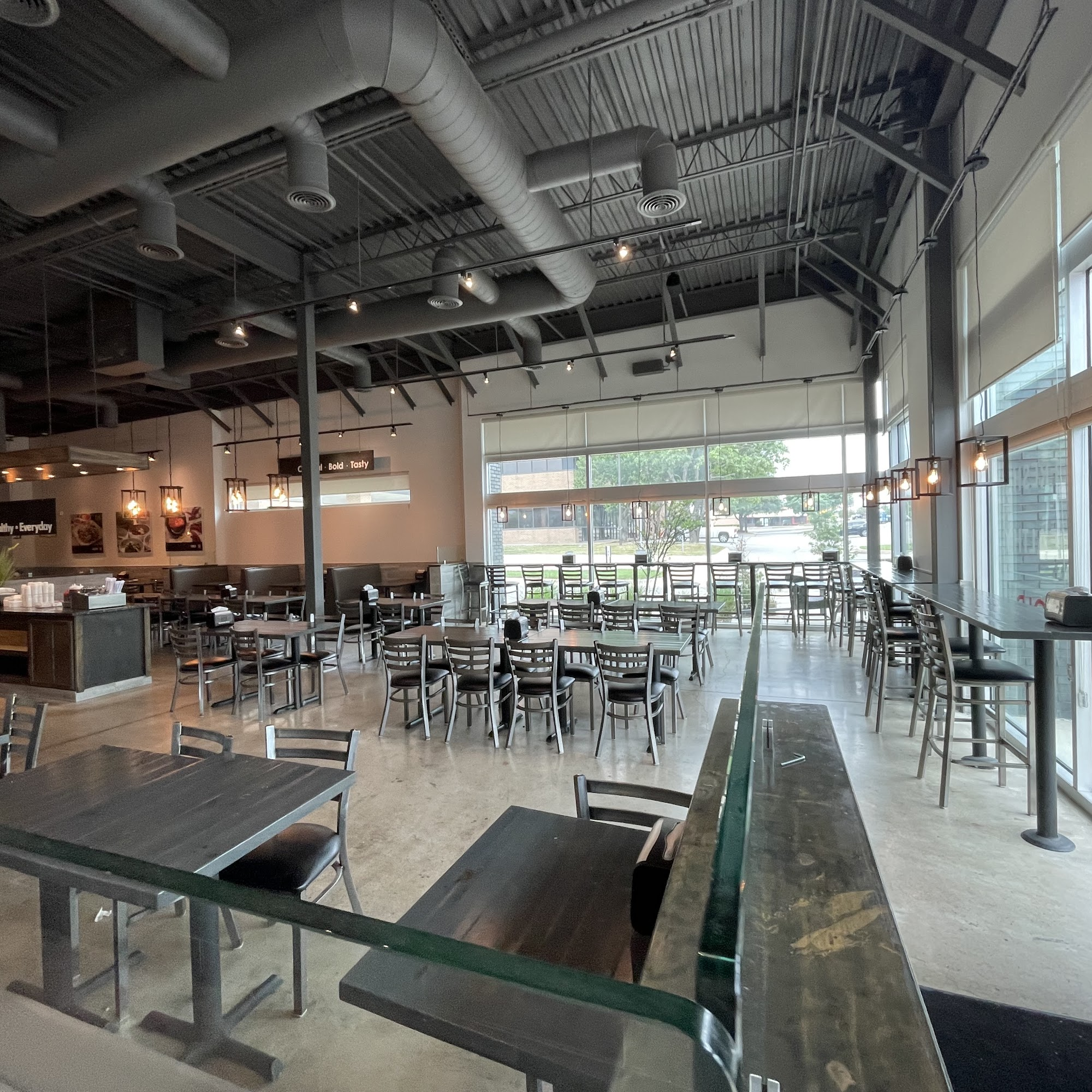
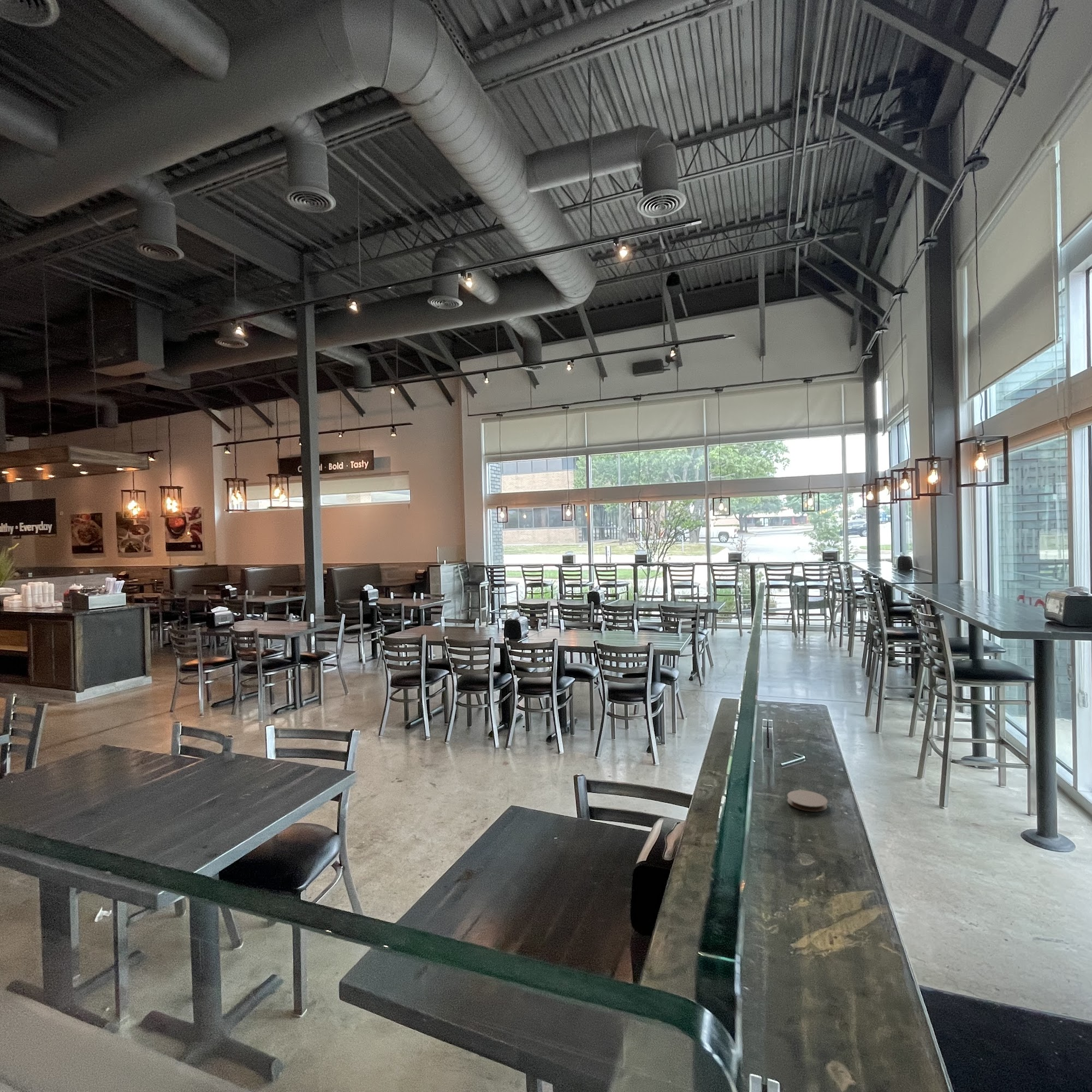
+ coaster (807, 800)
